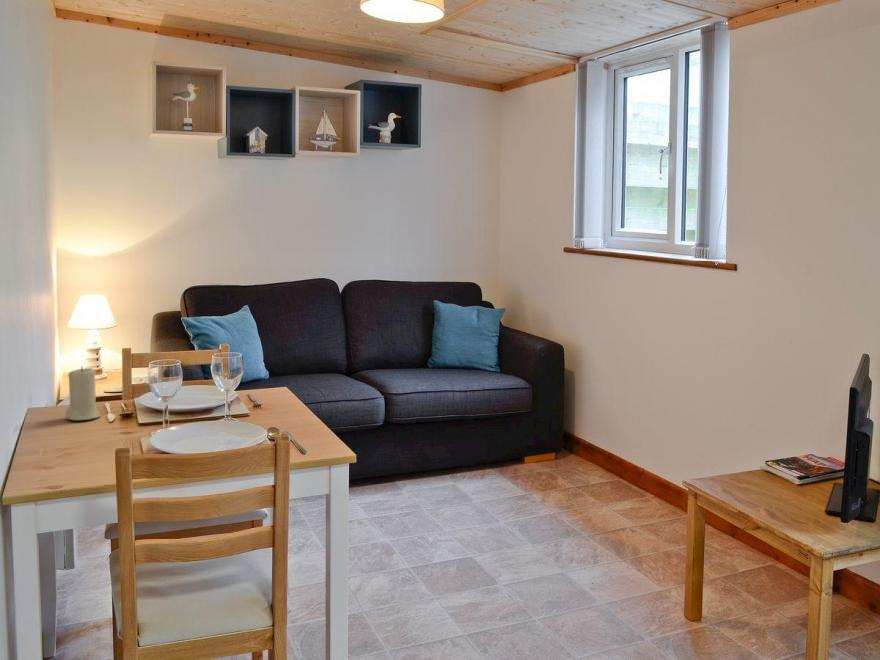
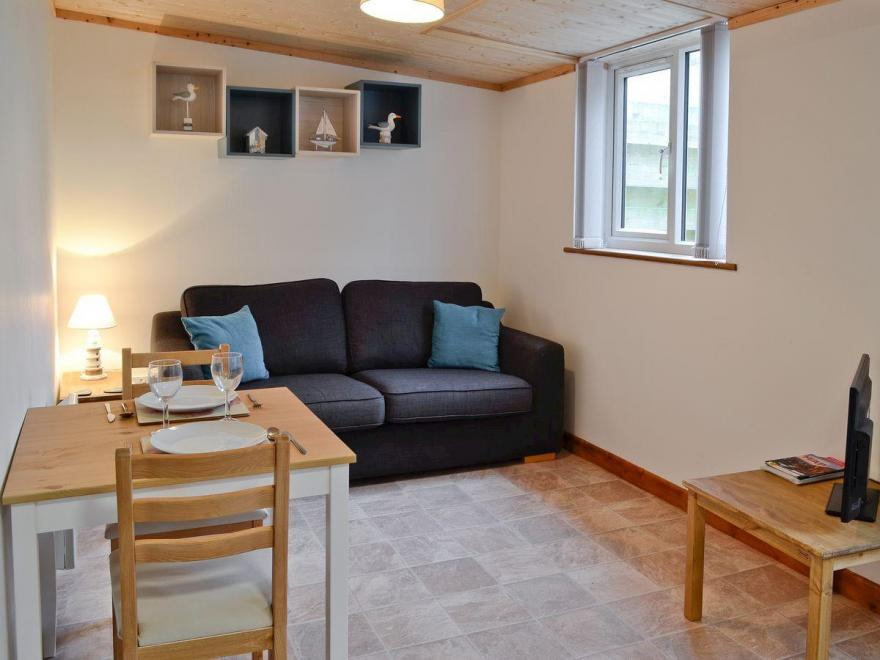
- candle (82, 391)
